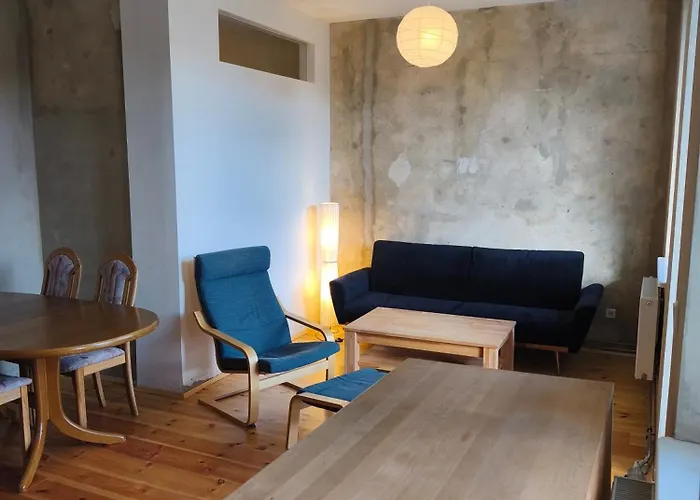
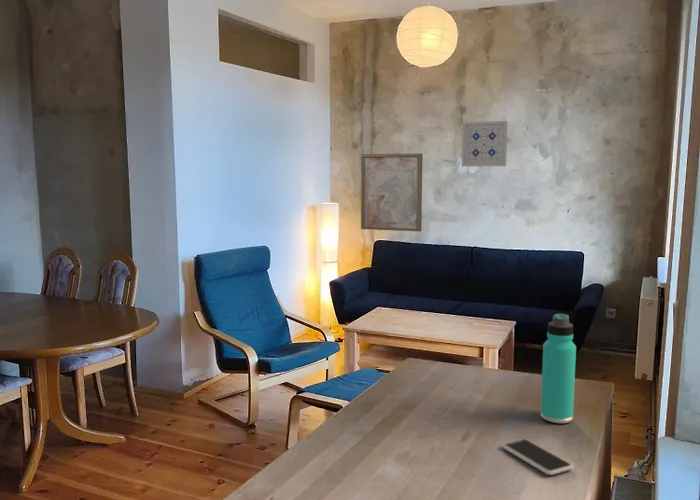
+ smartphone (536, 456)
+ wall art (484, 144)
+ wall art (390, 192)
+ thermos bottle (558, 367)
